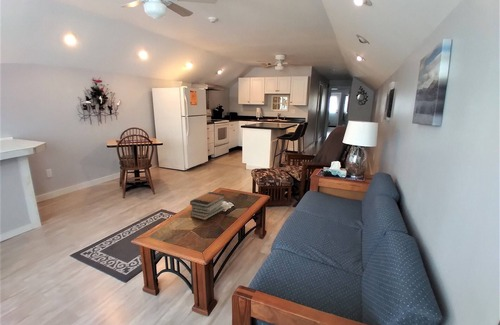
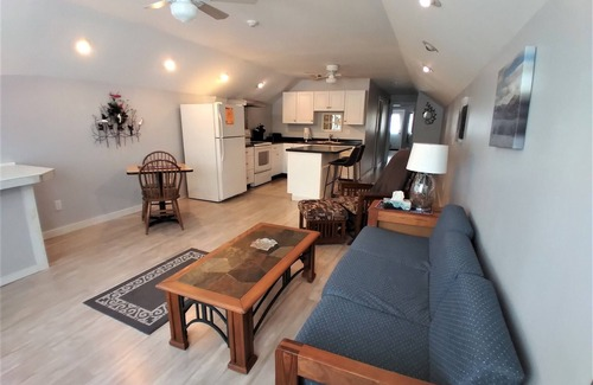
- book stack (208, 205)
